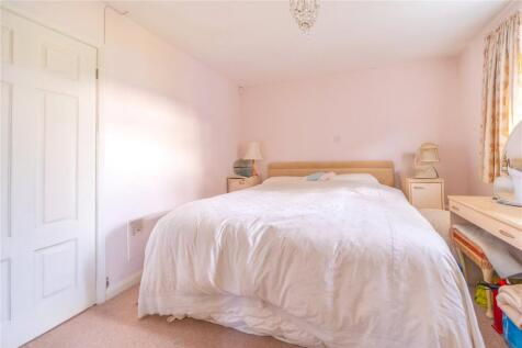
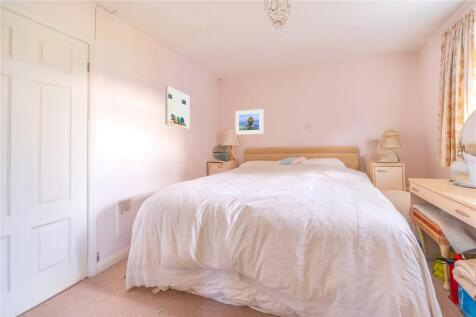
+ wall art (178, 109)
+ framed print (249, 122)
